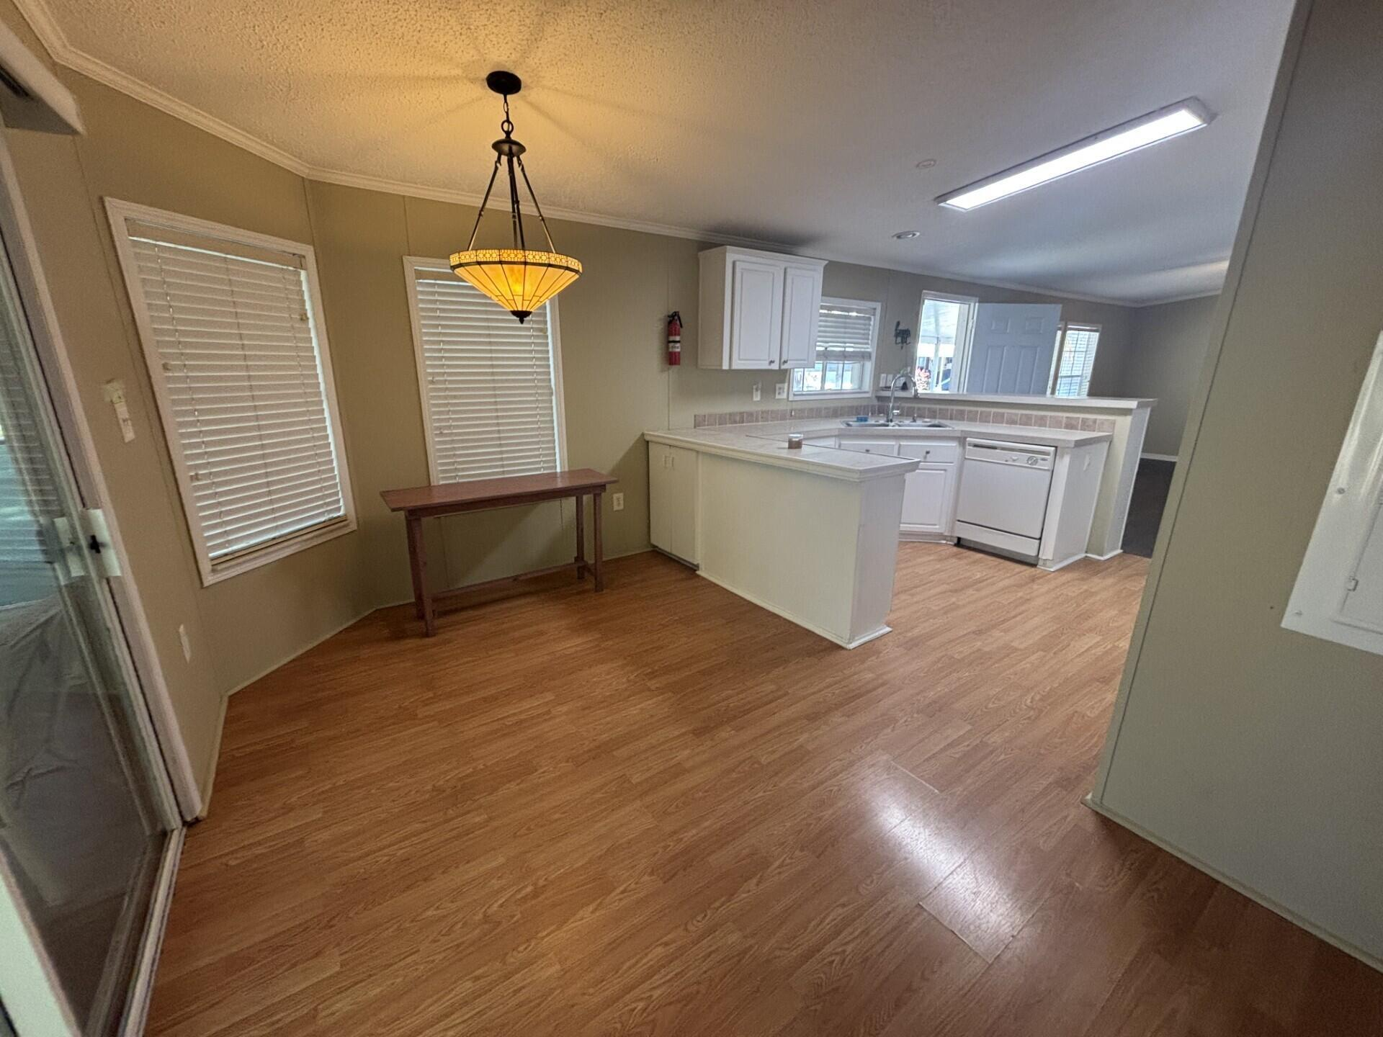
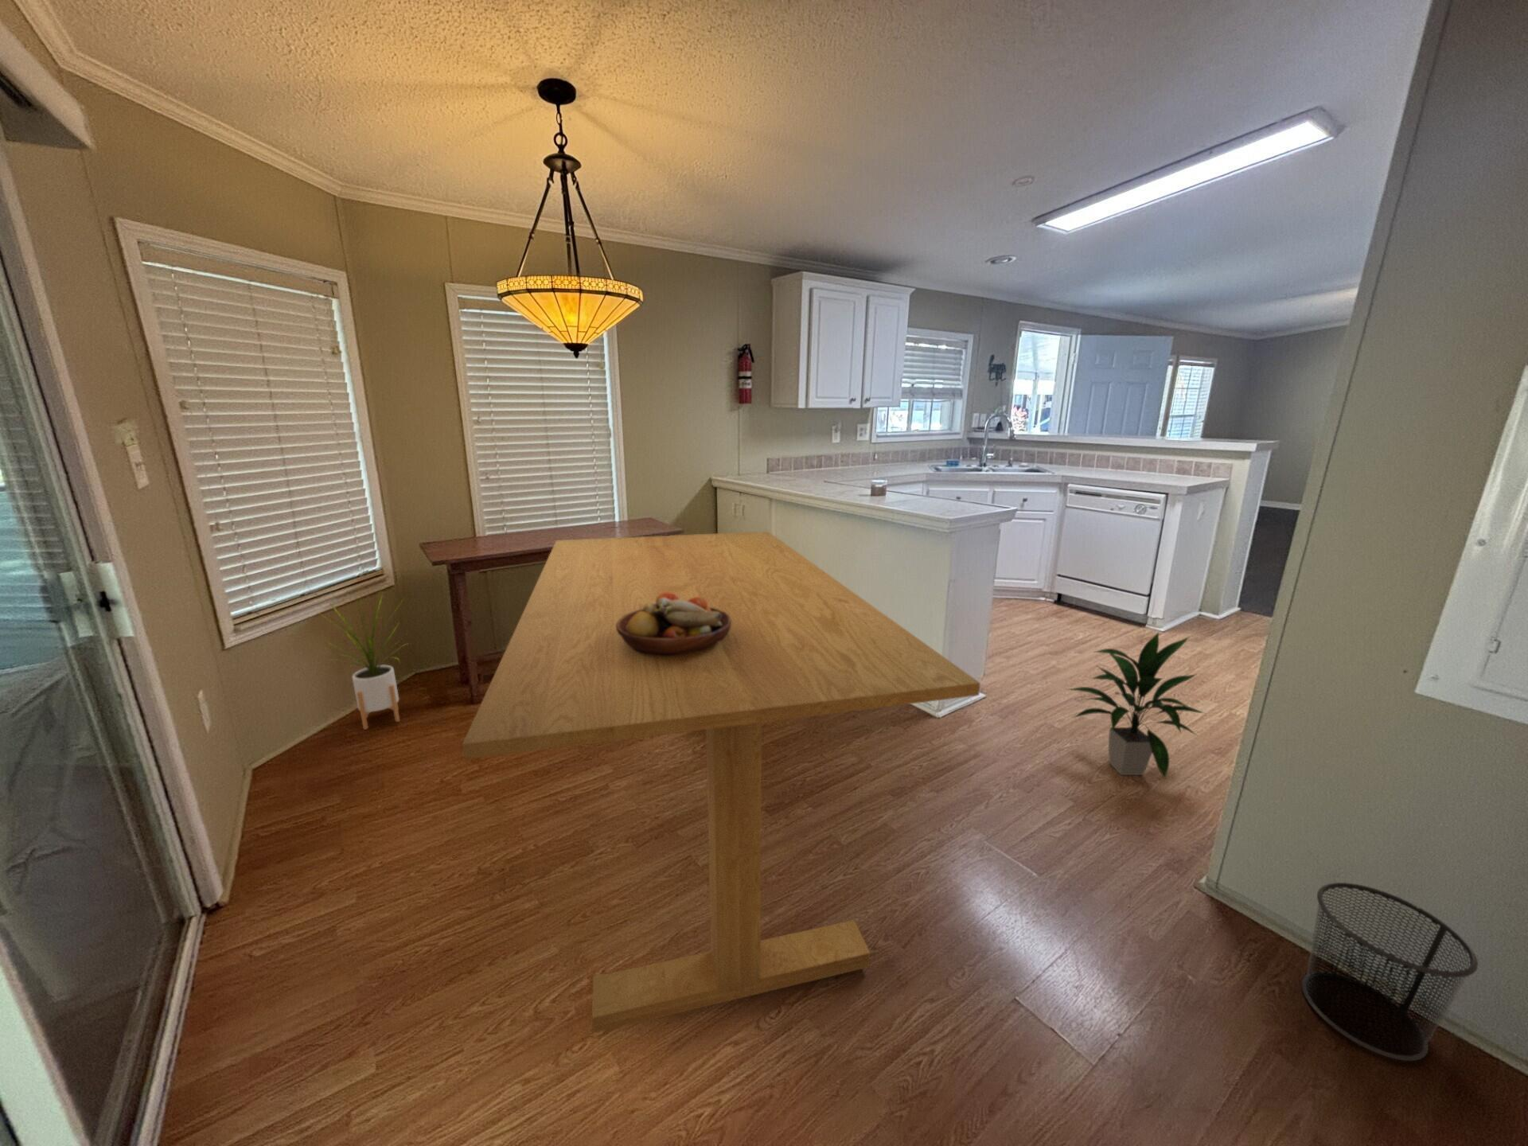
+ fruit bowl (675, 615)
+ dining table (693, 701)
+ house plant (369, 656)
+ indoor plant (1137, 705)
+ waste bin (1376, 970)
